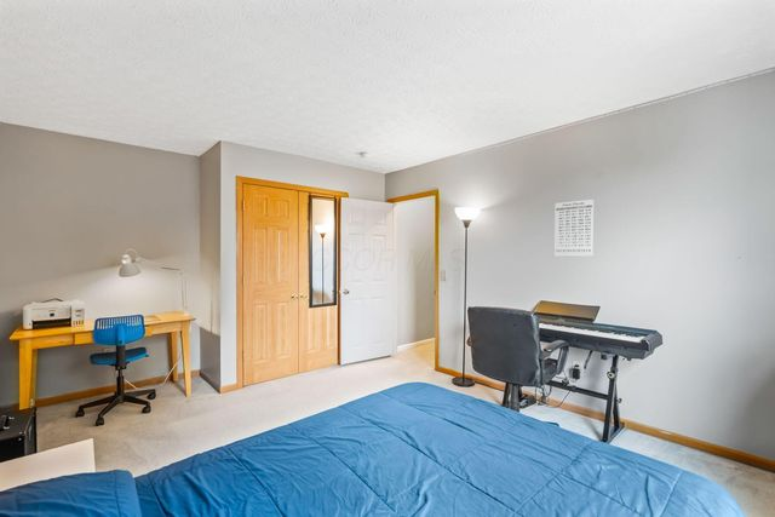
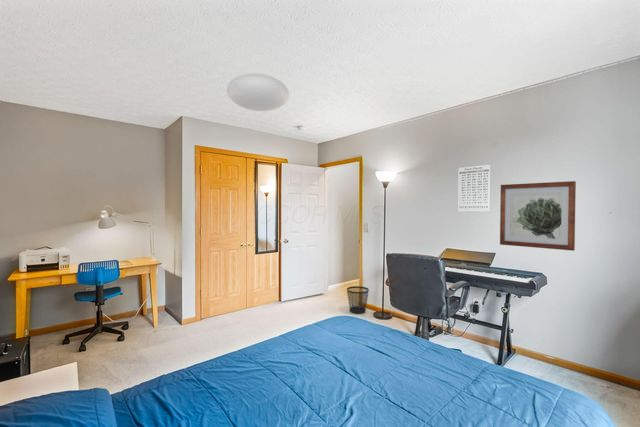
+ wastebasket (357, 300)
+ wall art (535, 215)
+ ceiling light (258, 93)
